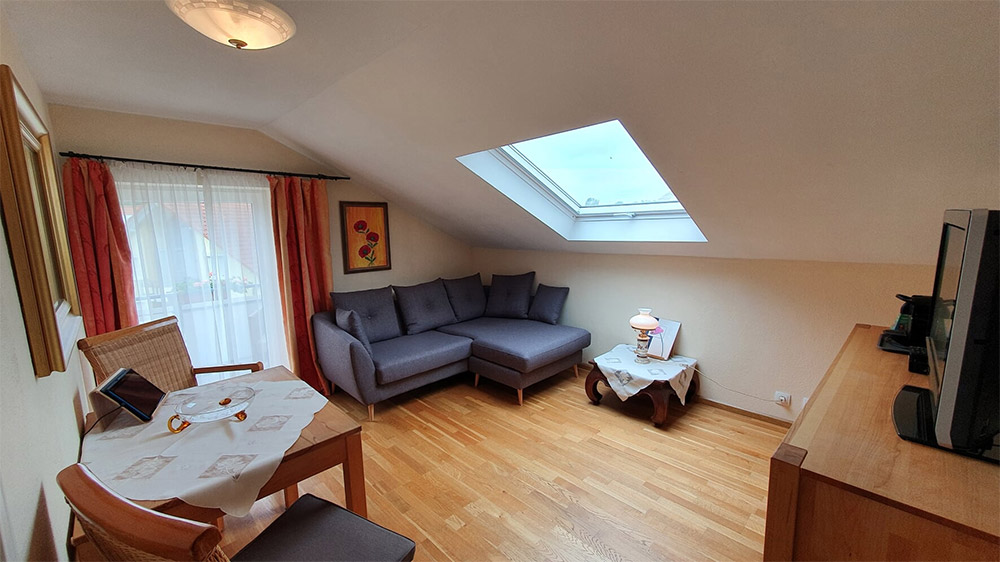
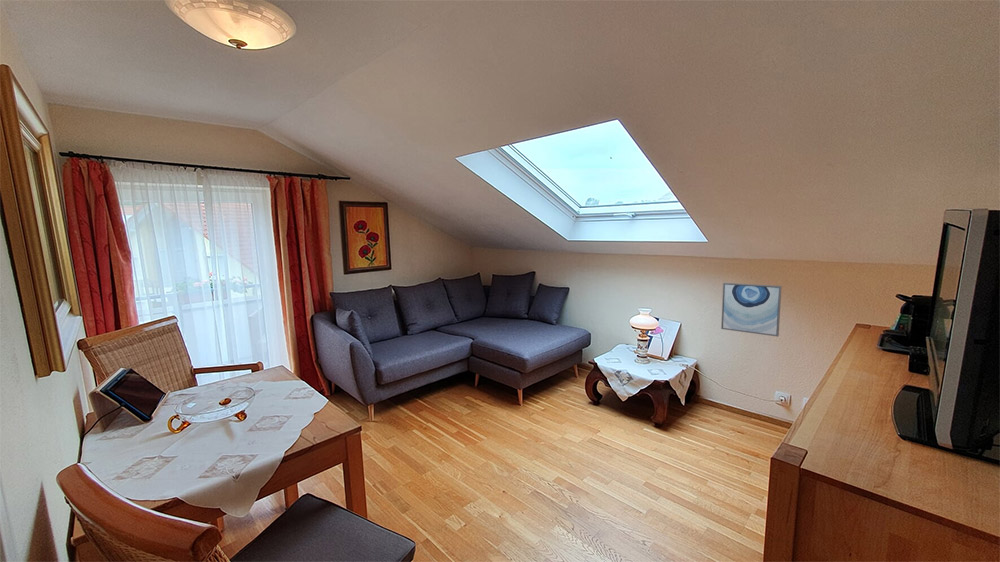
+ wall art (749, 308)
